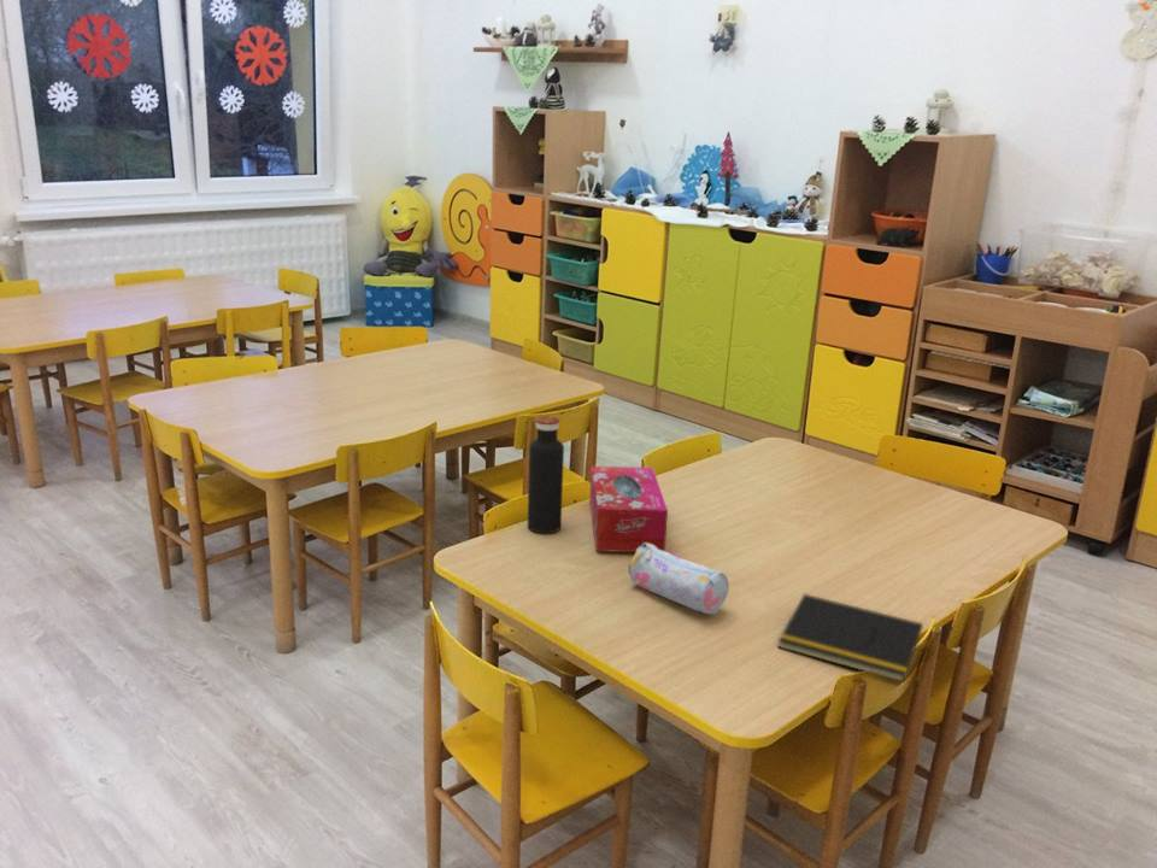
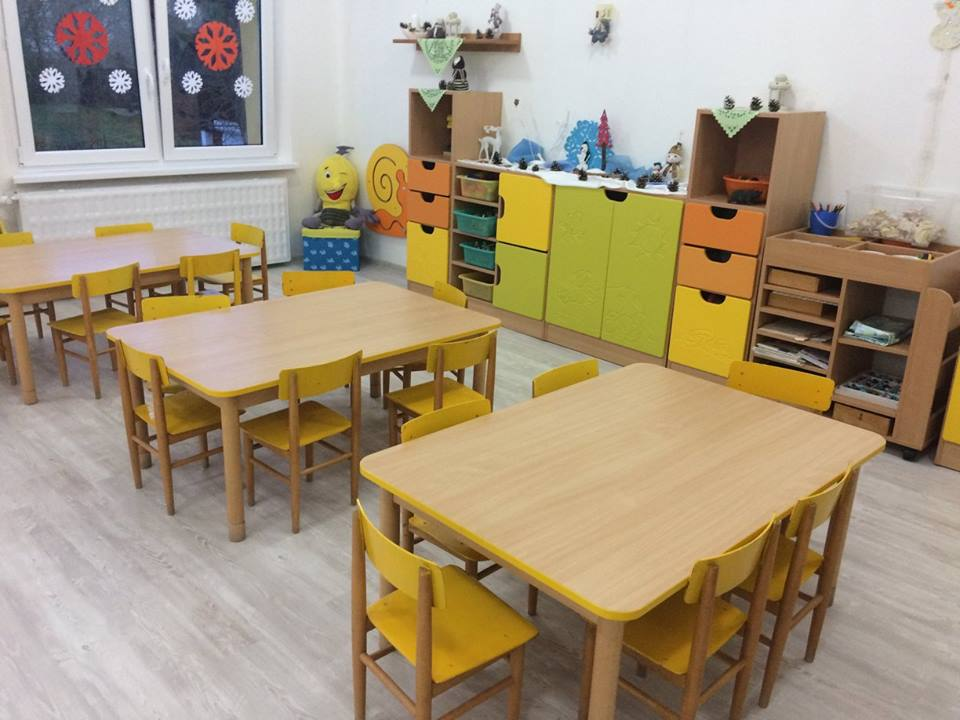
- notepad (850, 634)
- tissue box (626, 506)
- pencil case (677, 576)
- water bottle (545, 474)
